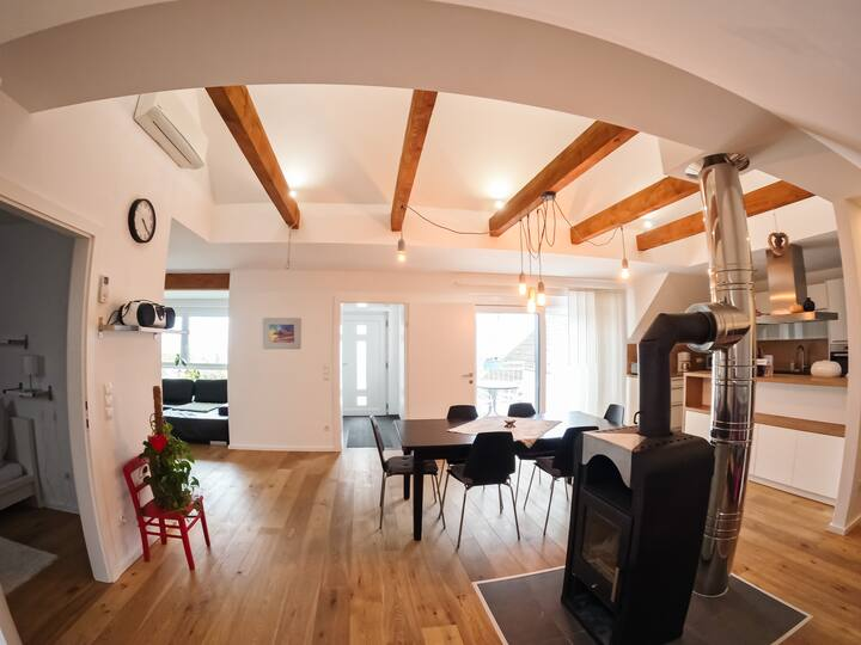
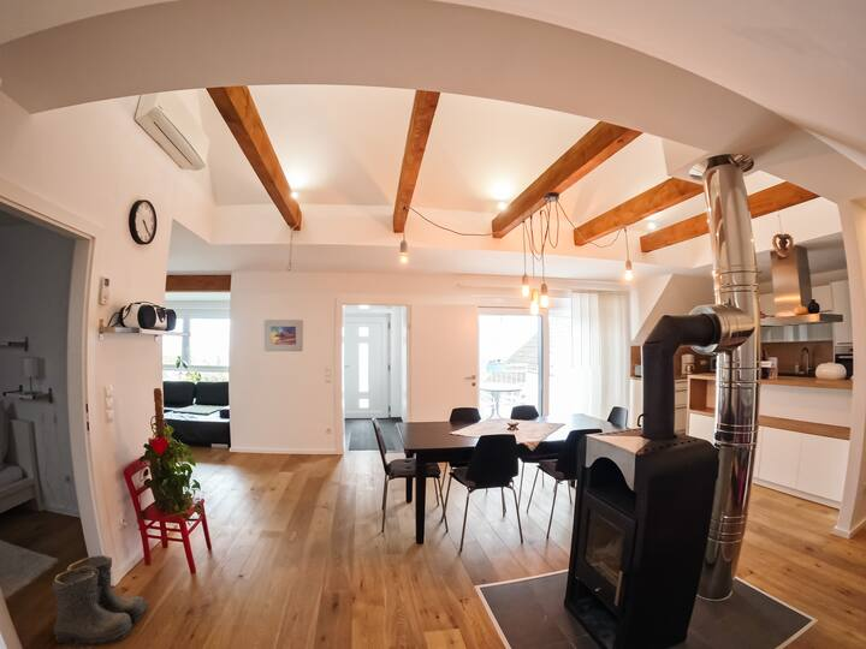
+ boots (101, 596)
